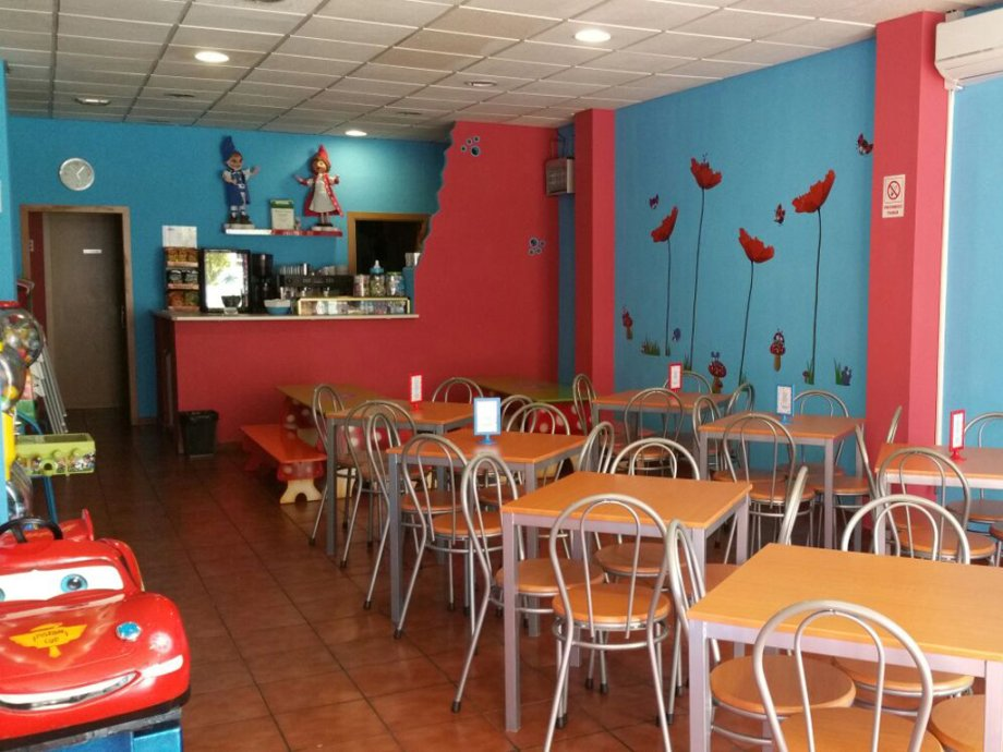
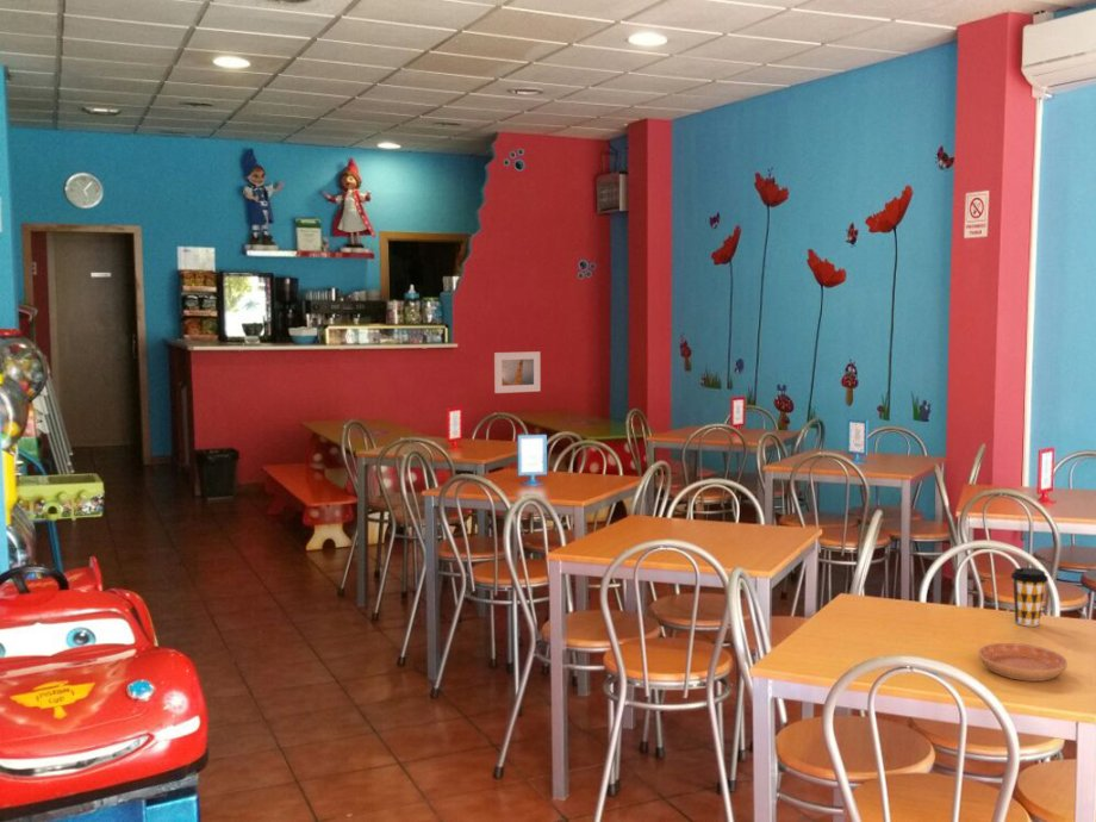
+ coffee cup (1028, 597)
+ saucer (1021, 662)
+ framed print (517, 372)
